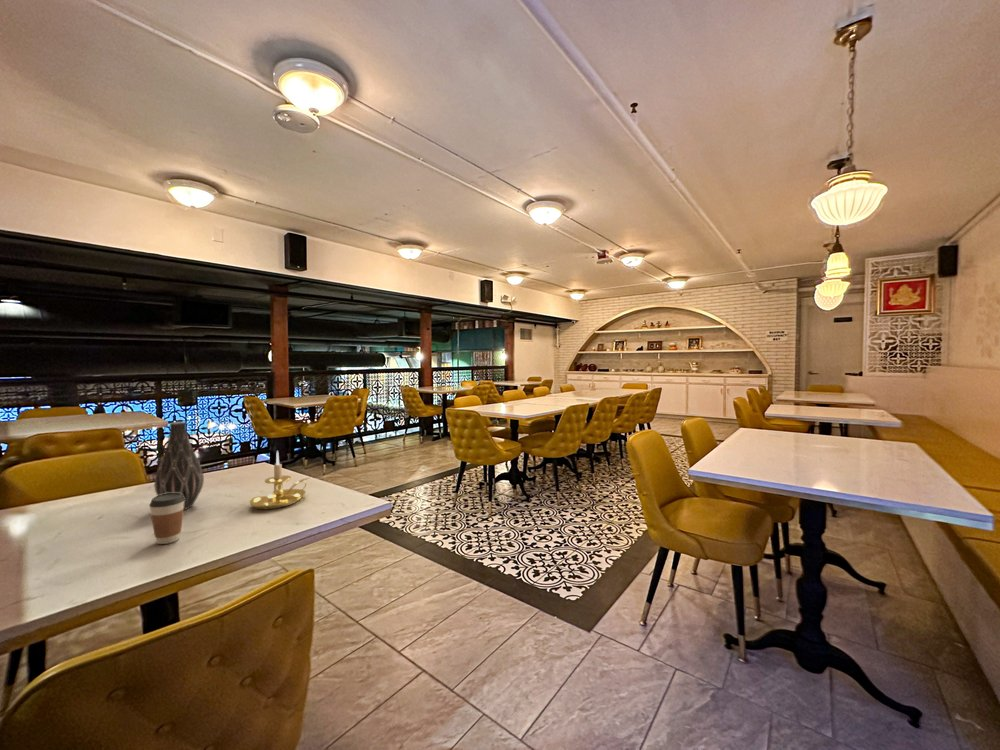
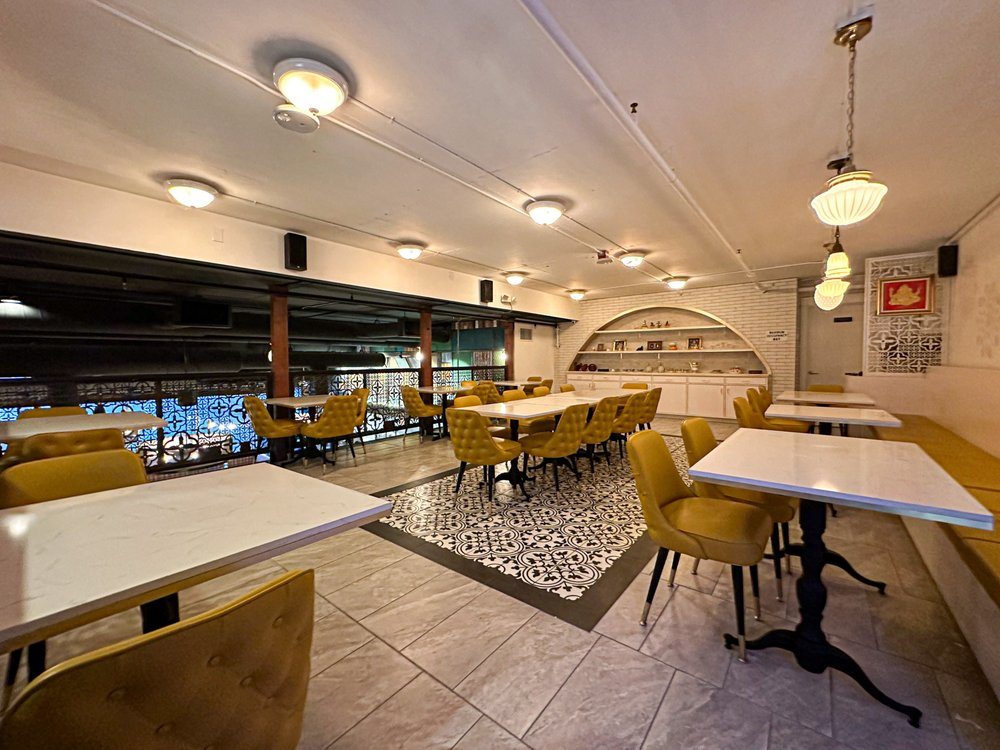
- candle holder (281, 475)
- vase (179, 465)
- coffee cup (167, 518)
